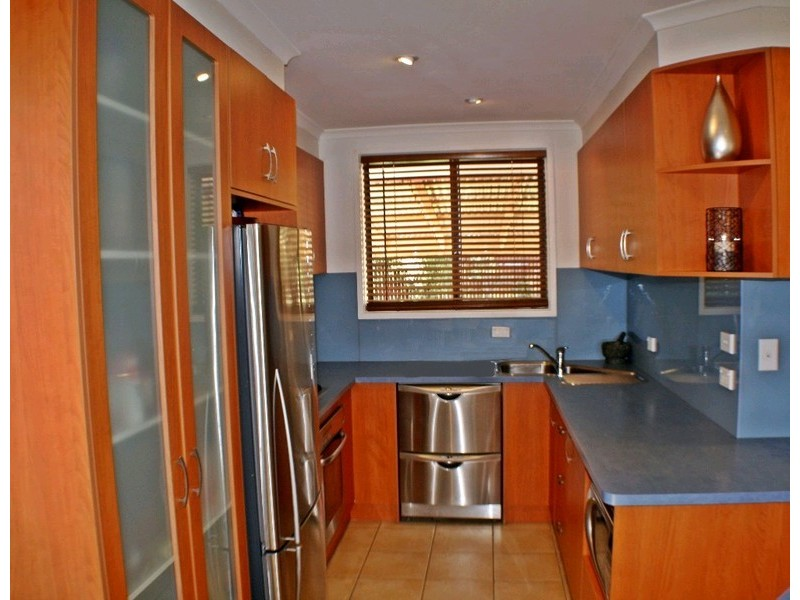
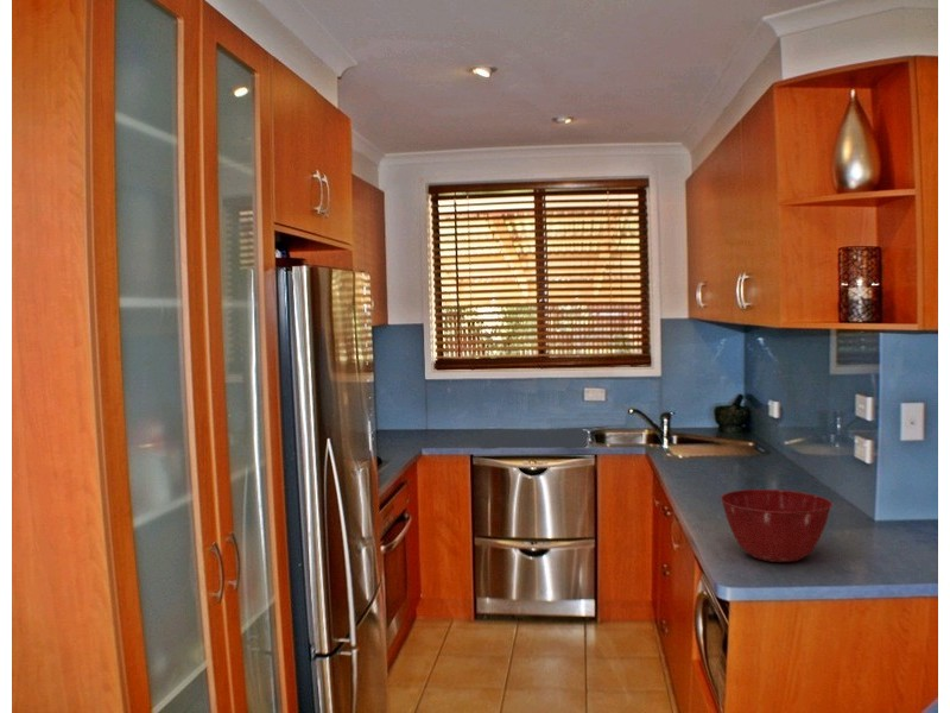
+ mixing bowl (775, 526)
